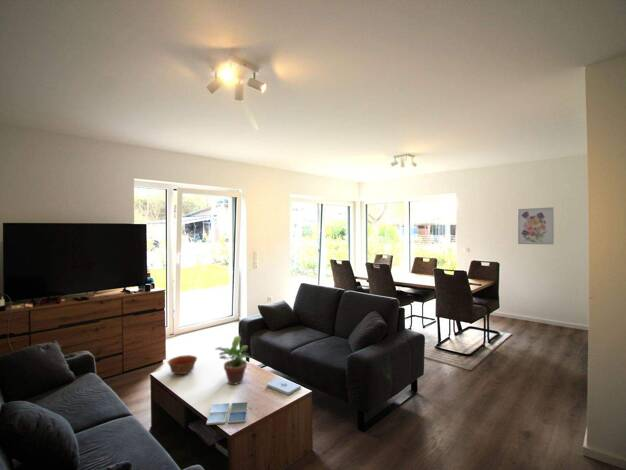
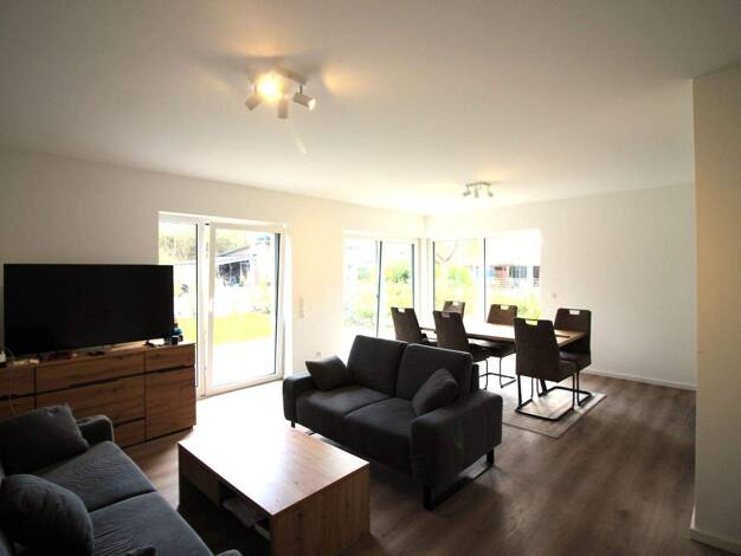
- notepad (283, 385)
- potted plant (234, 362)
- drink coaster (227, 412)
- bowl (182, 366)
- wall art (535, 226)
